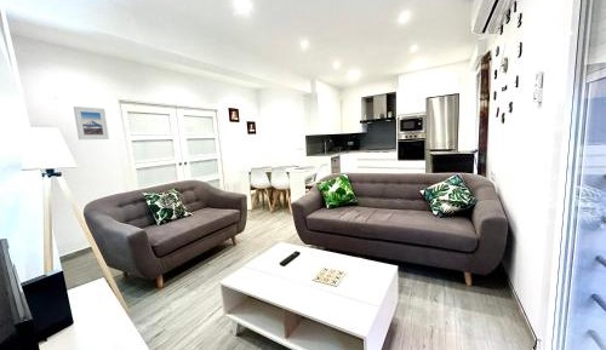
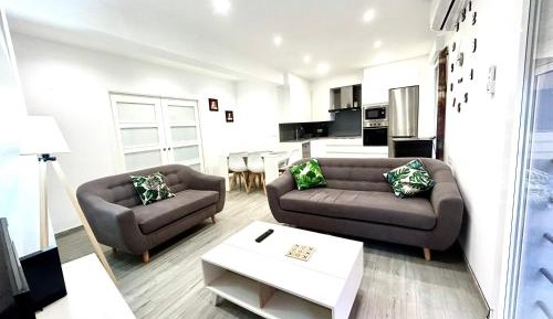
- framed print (92, 124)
